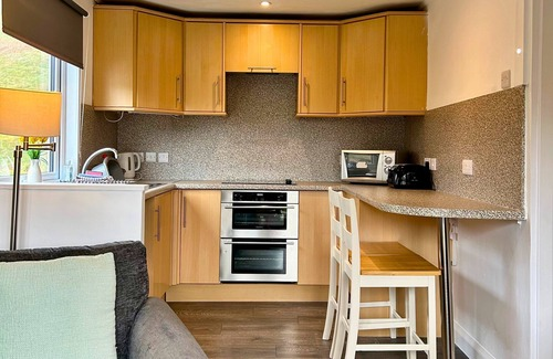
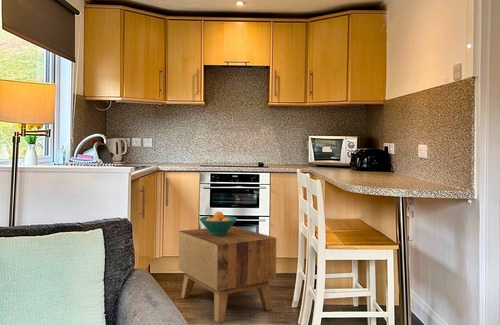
+ side table (226, 268)
+ fruit bowl (218, 222)
